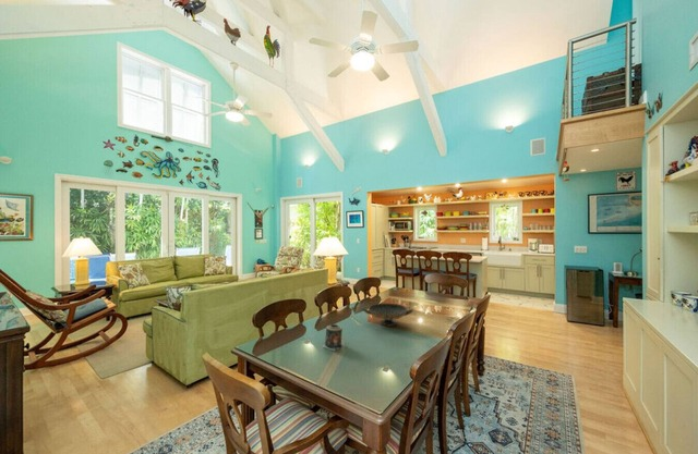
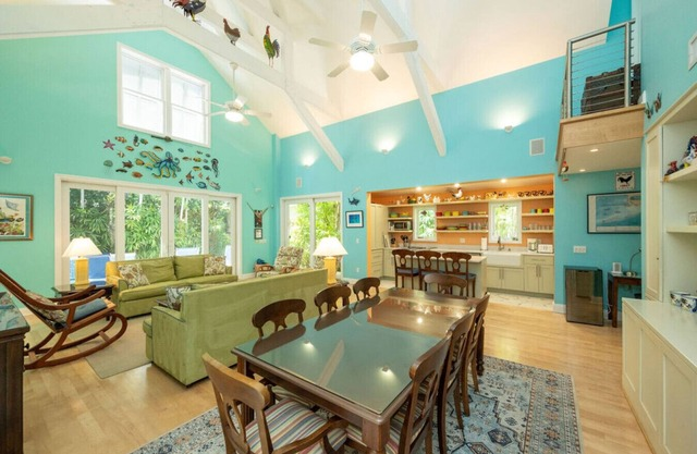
- candle (333, 336)
- decorative bowl (387, 316)
